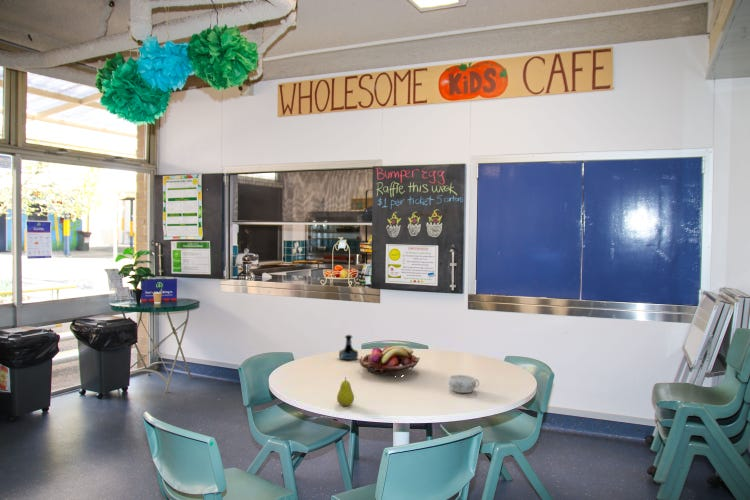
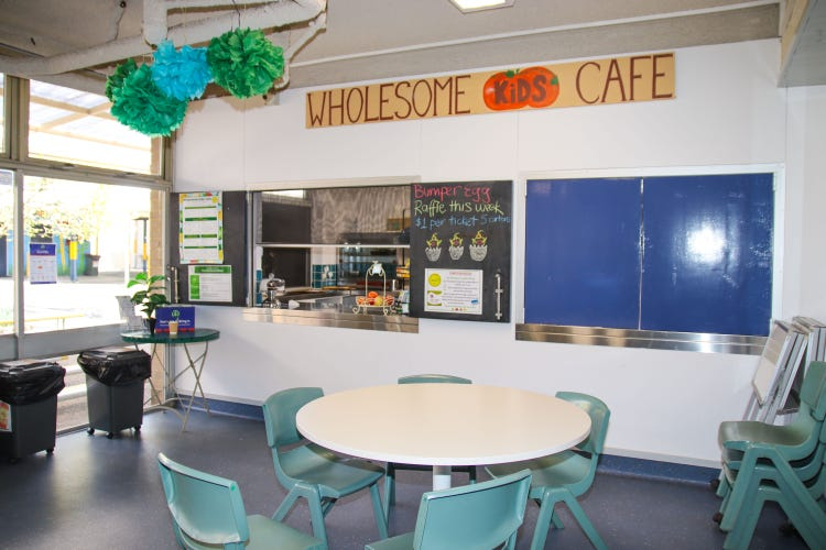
- fruit (345, 390)
- tequila bottle (348, 346)
- fruit basket (389, 358)
- decorative bowl (464, 384)
